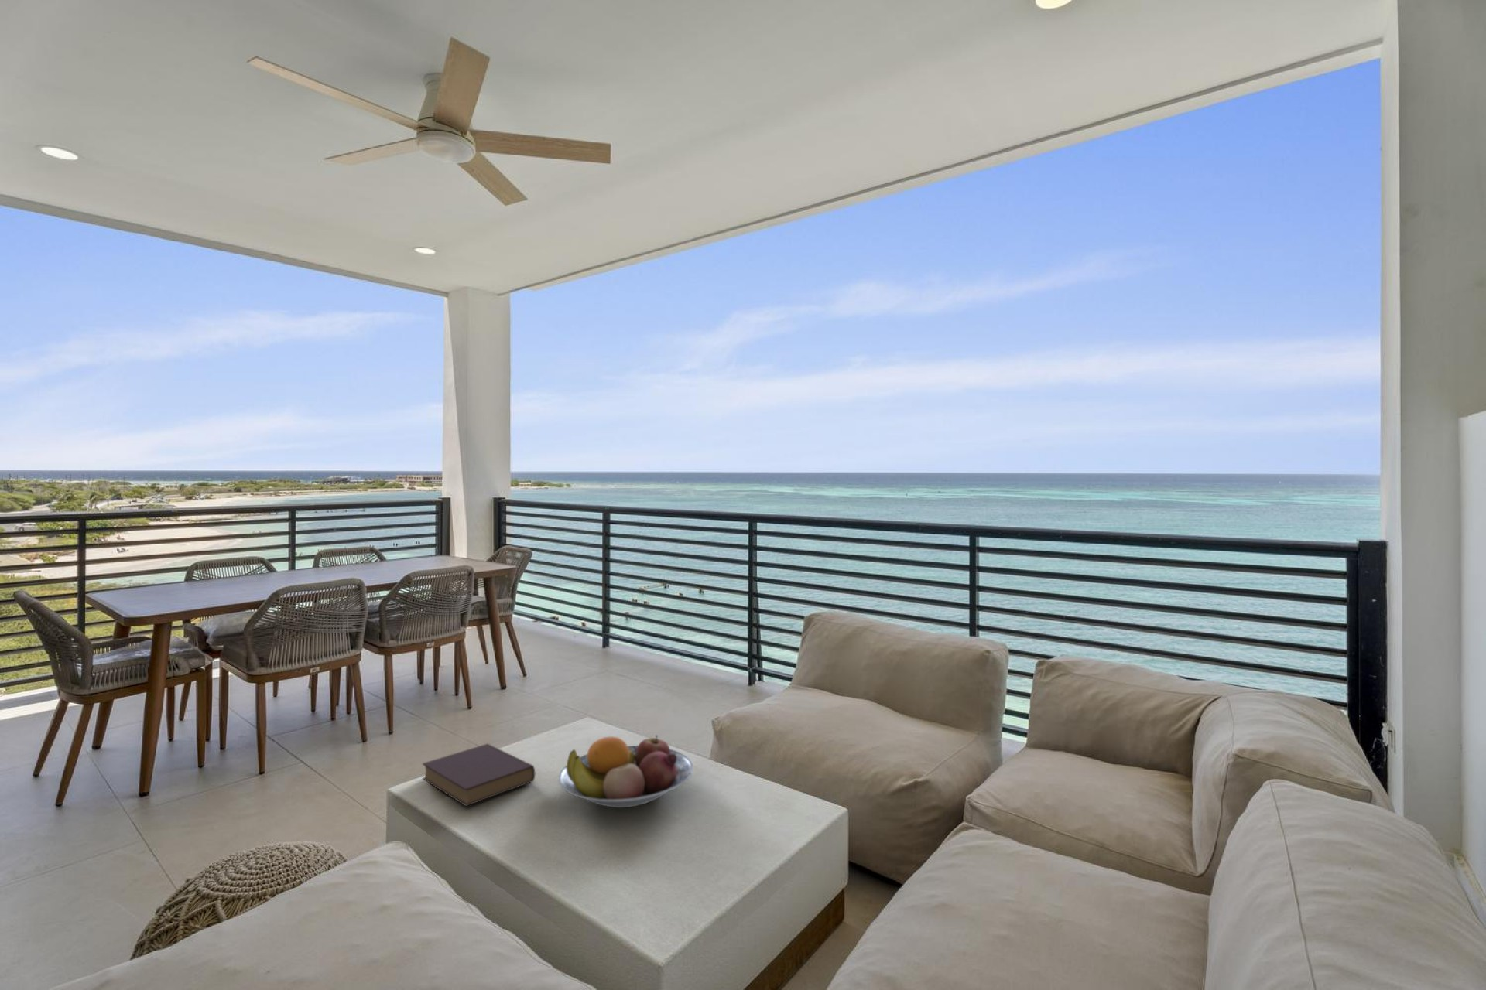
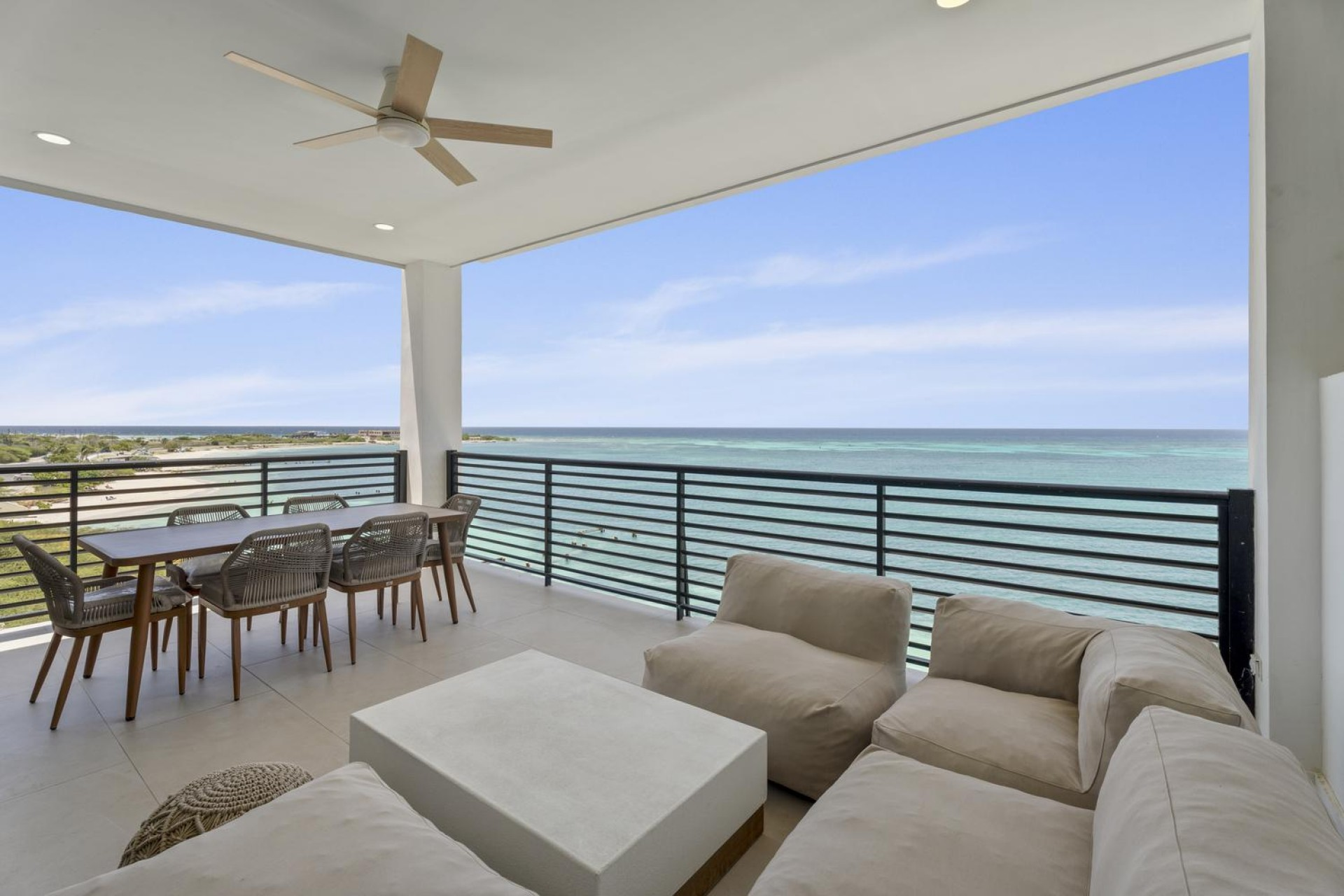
- book (479, 772)
- fruit bowl (627, 765)
